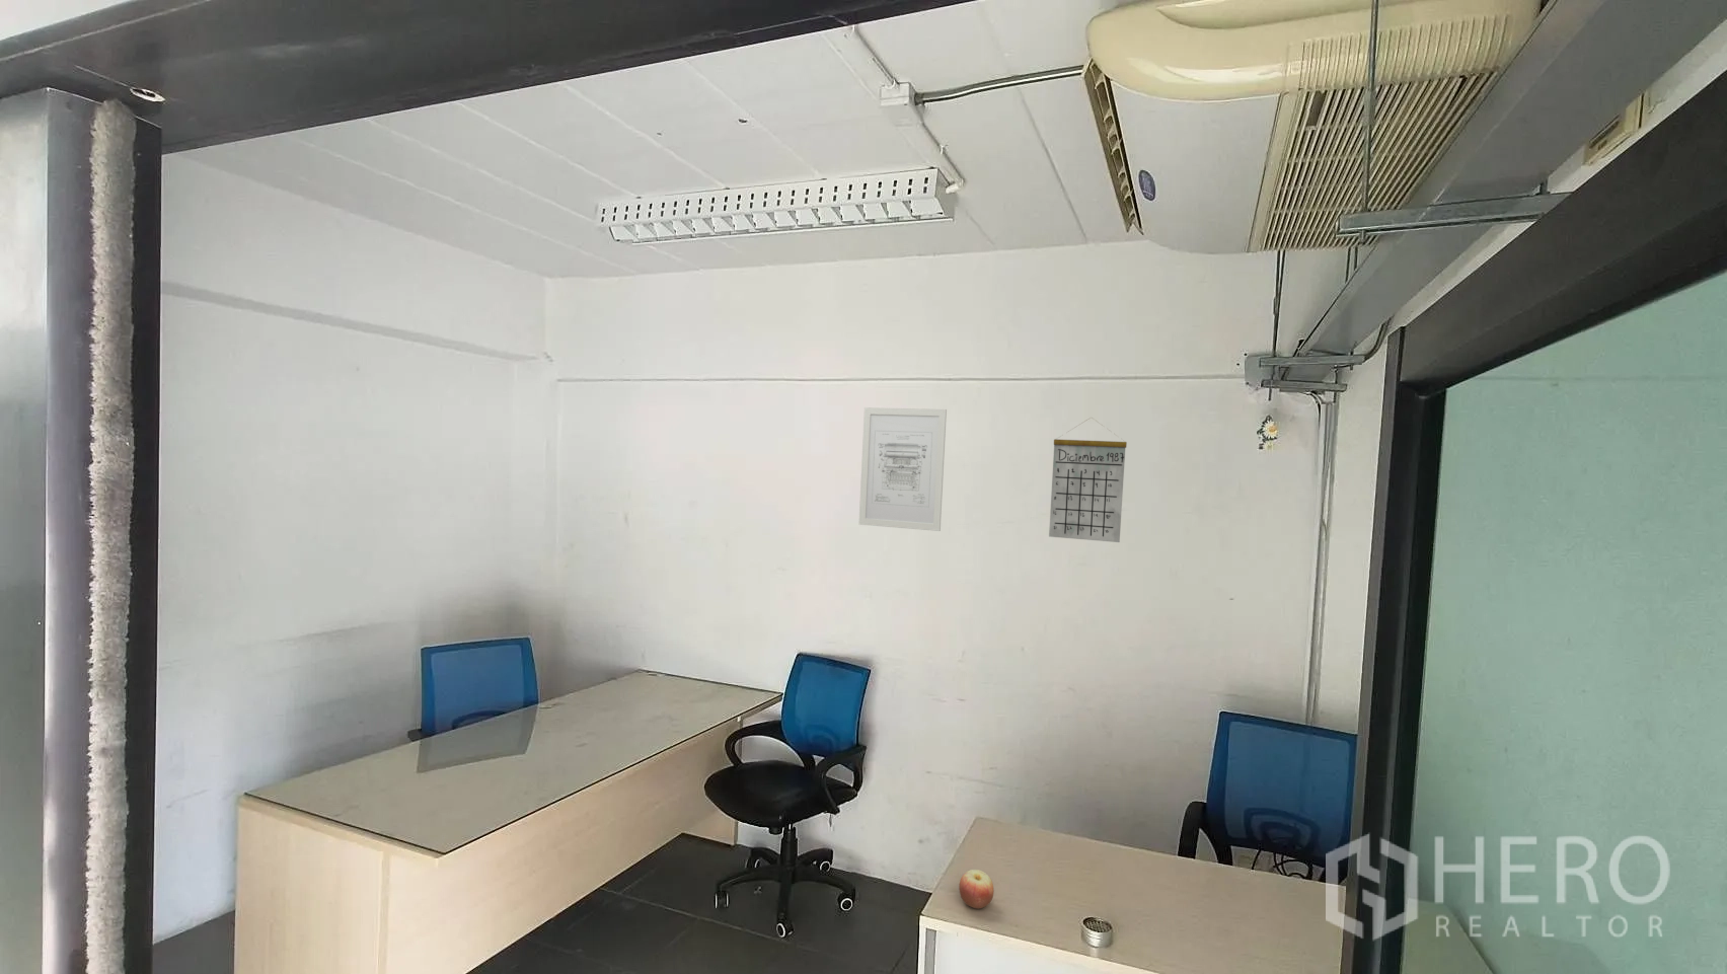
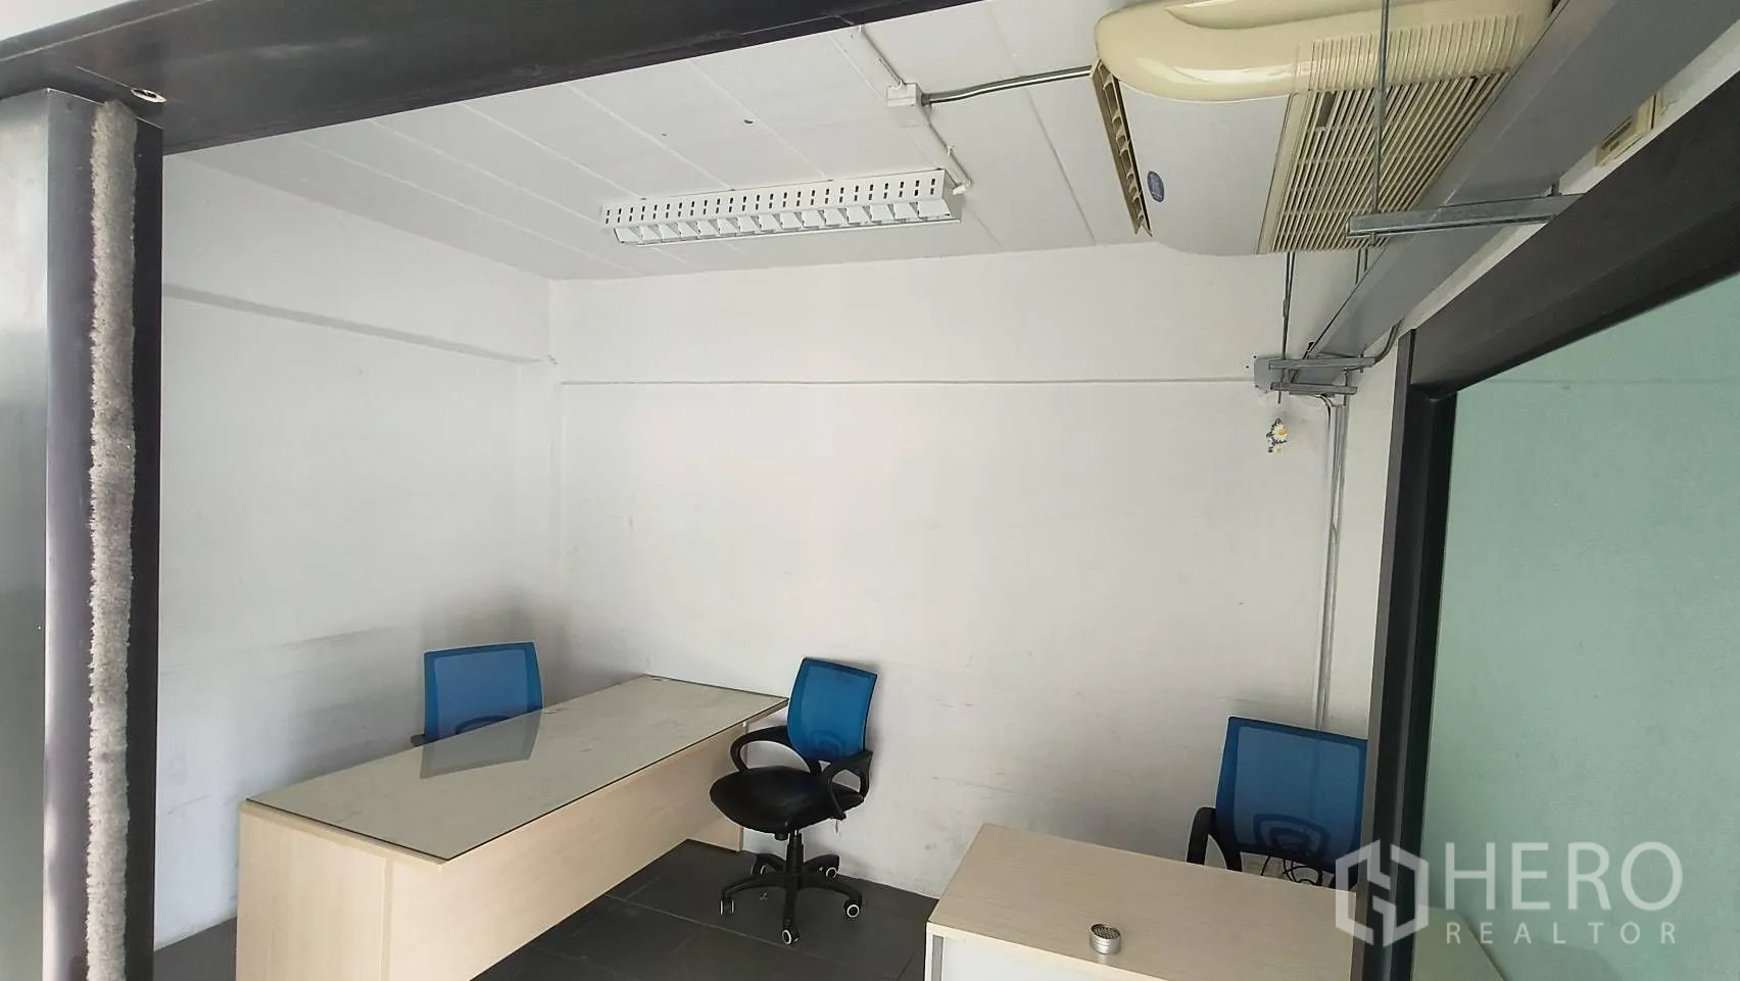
- calendar (1088, 478)
- wall art (901, 469)
- apple (976, 889)
